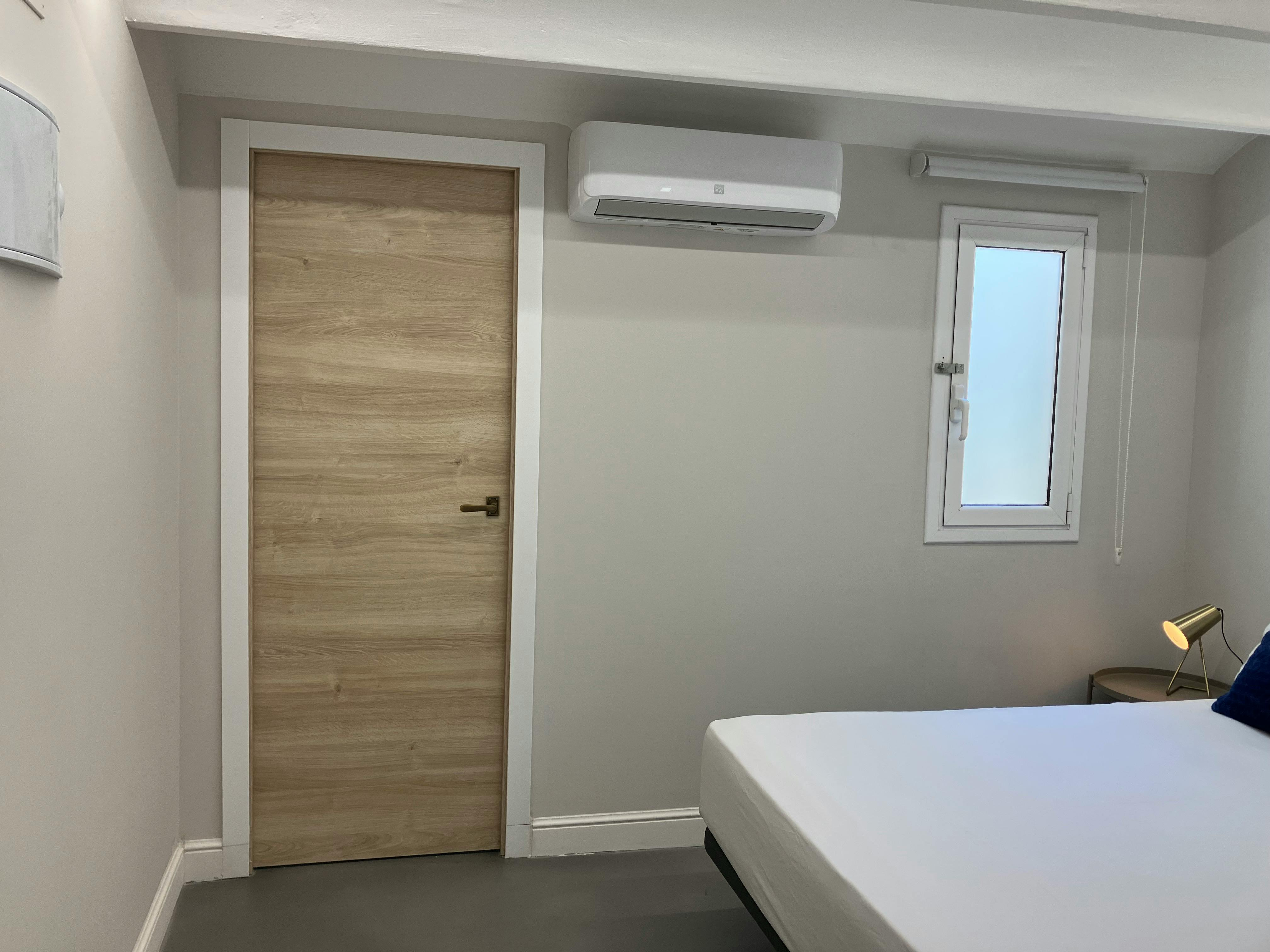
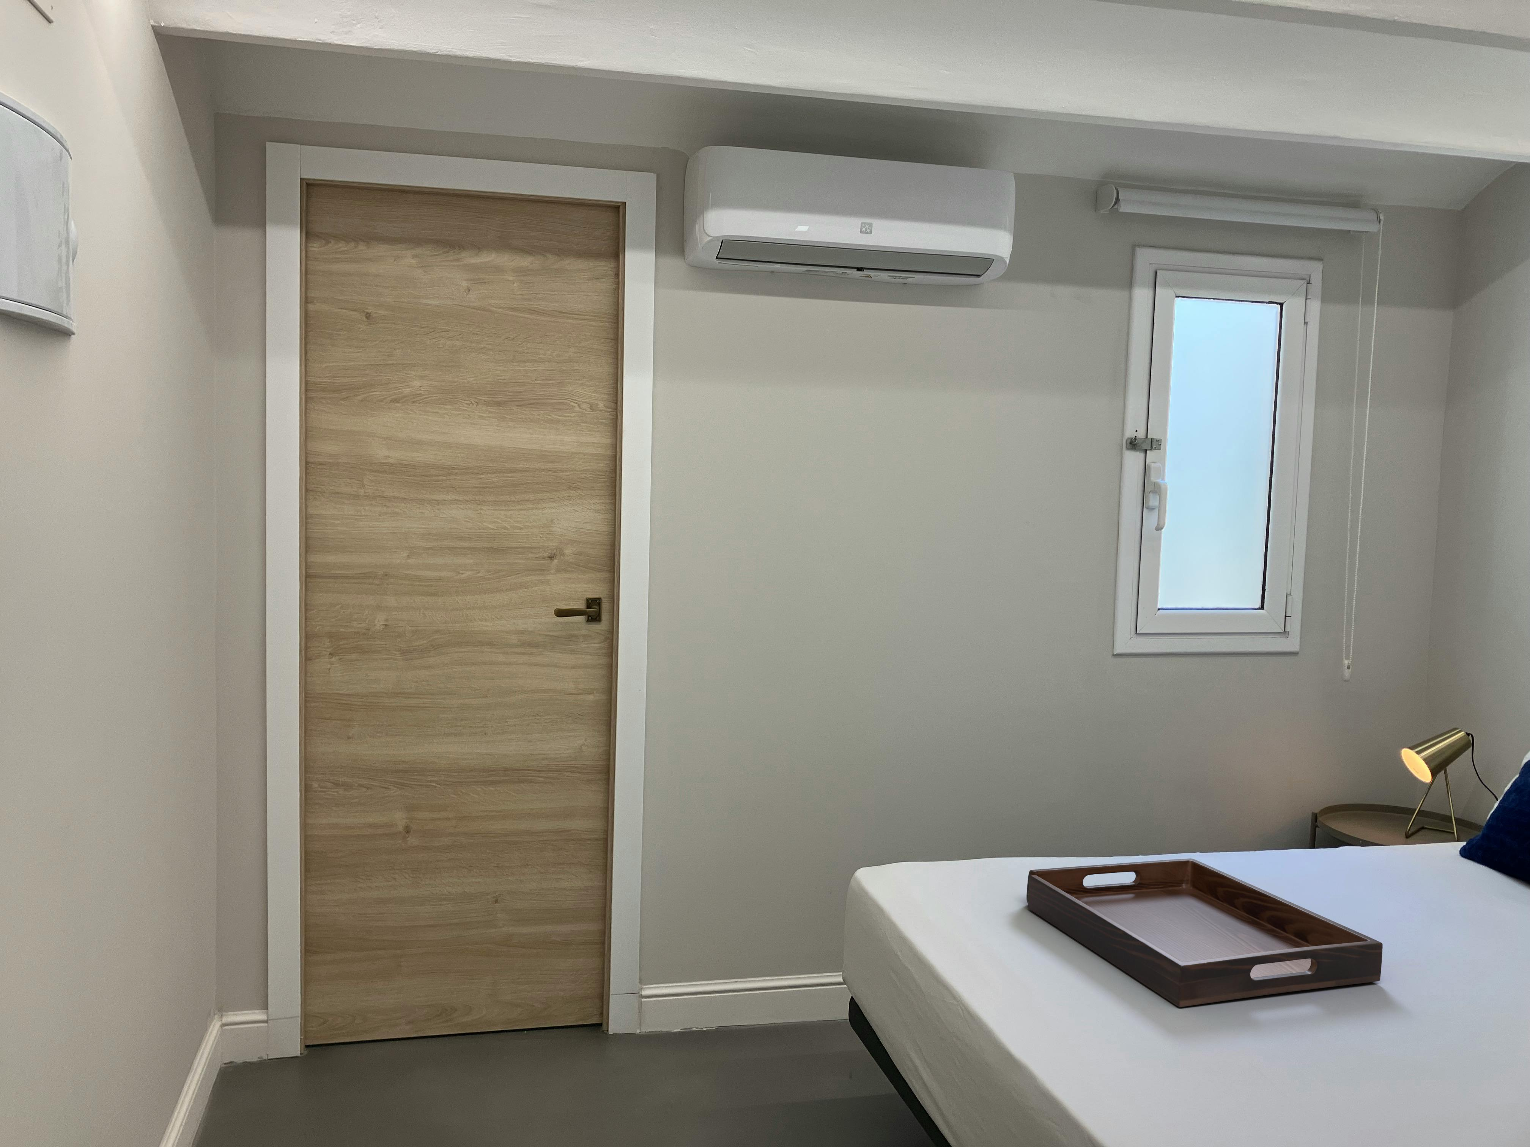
+ serving tray (1187, 922)
